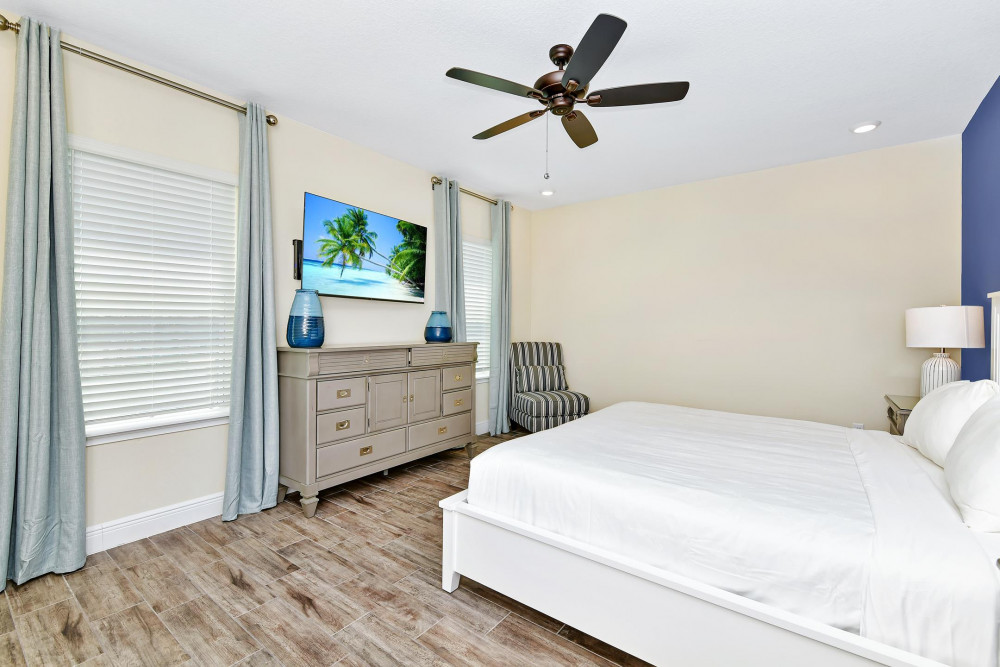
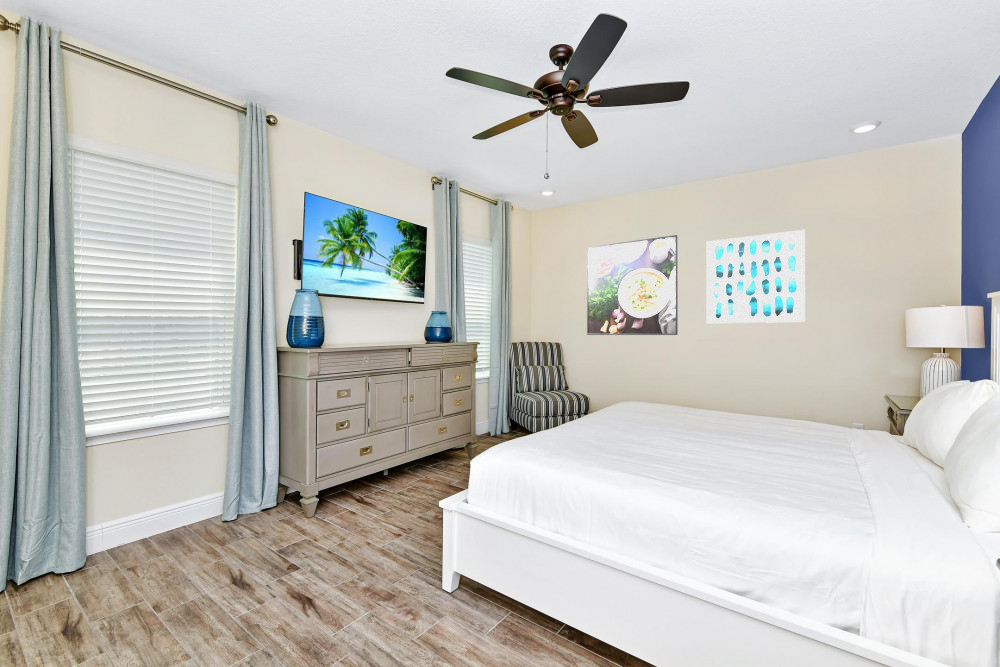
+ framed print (629, 288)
+ wall art (752, 279)
